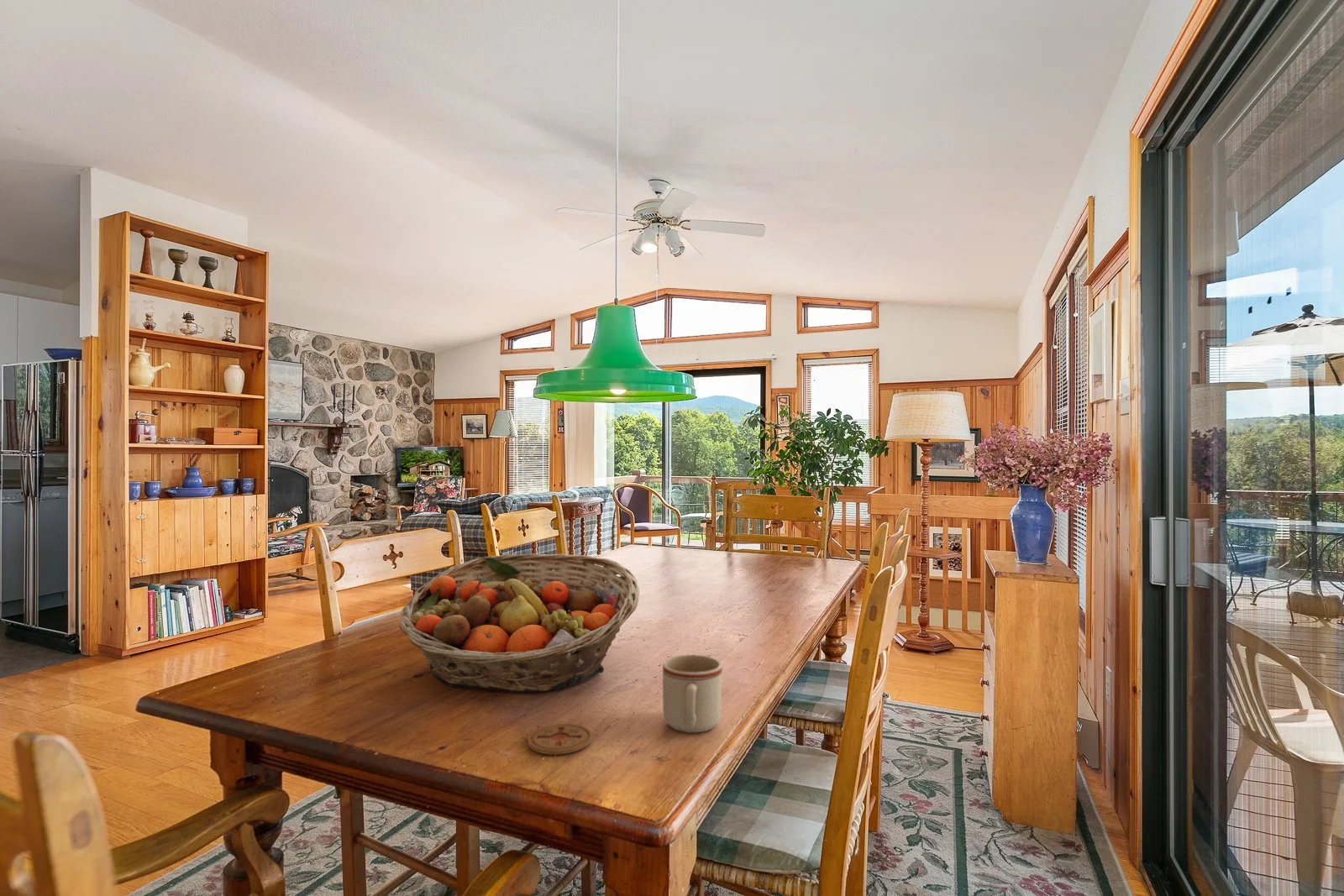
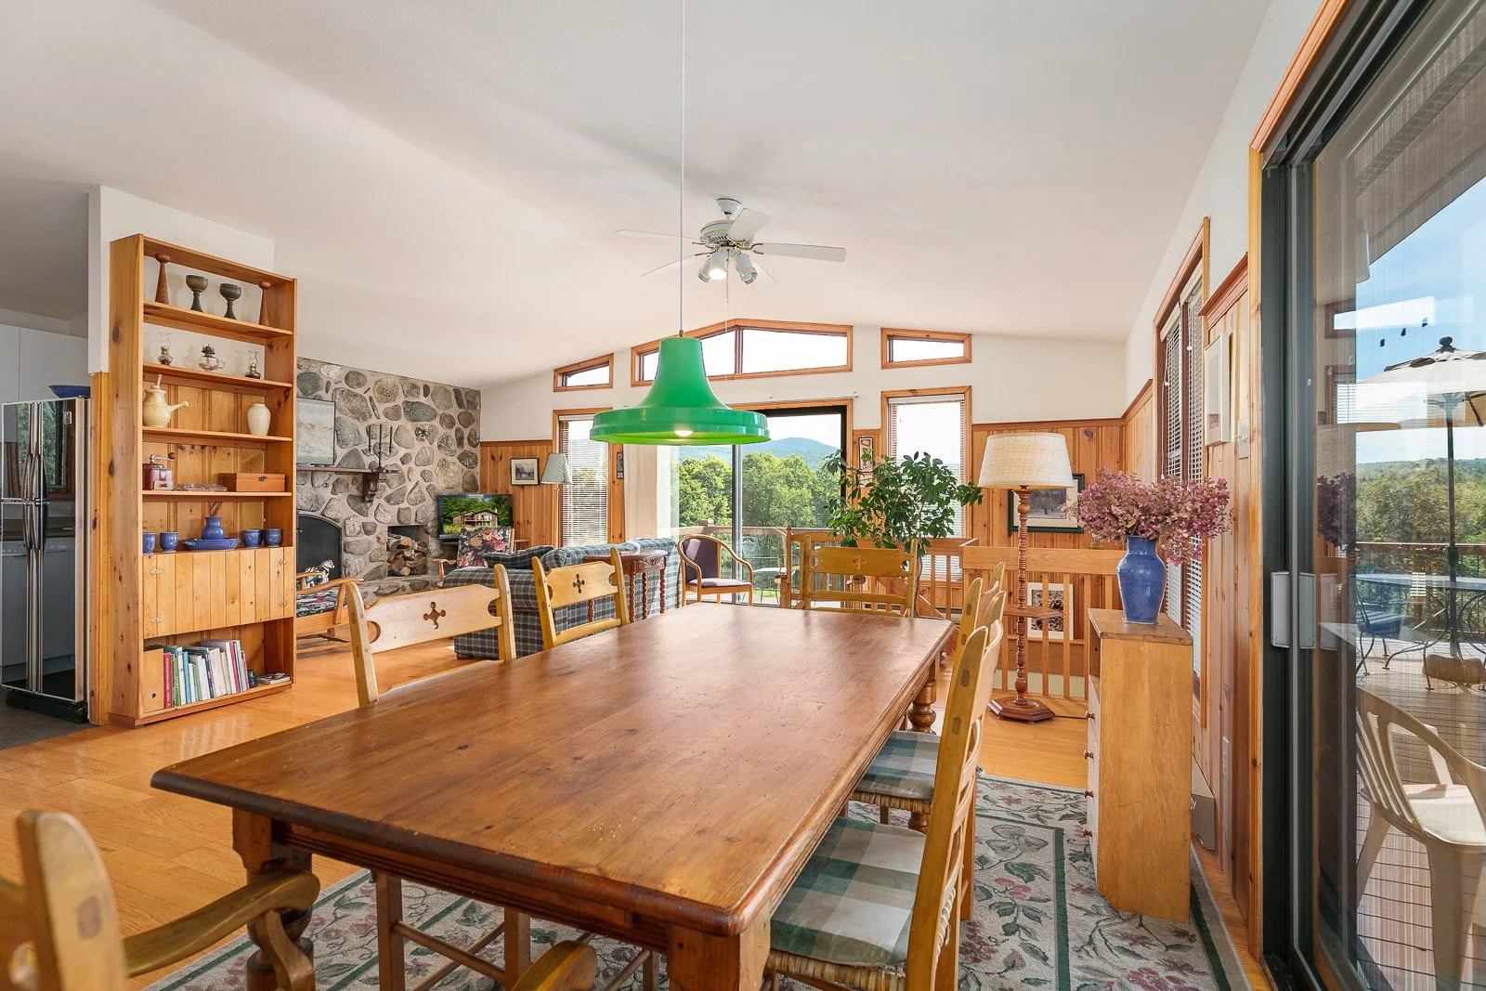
- coaster (559, 738)
- mug (691, 696)
- fruit basket (522, 616)
